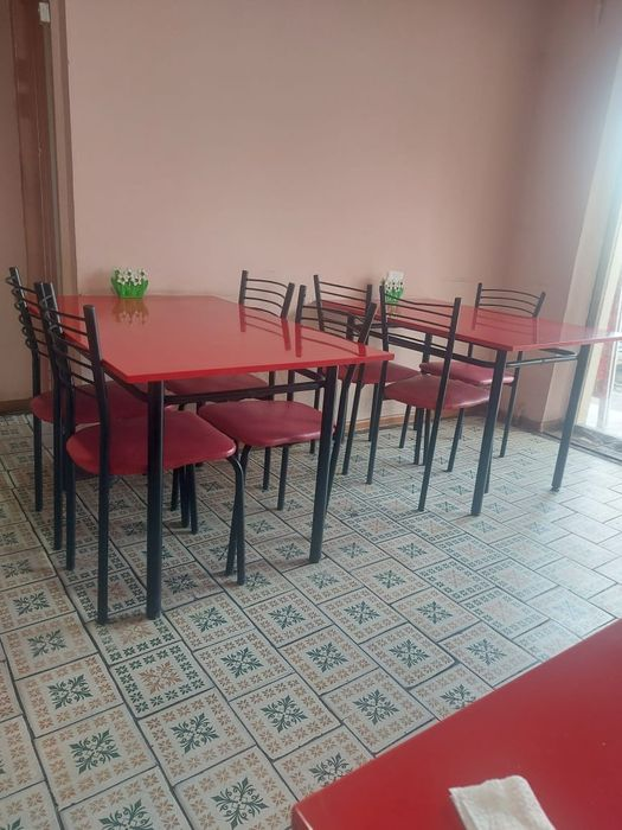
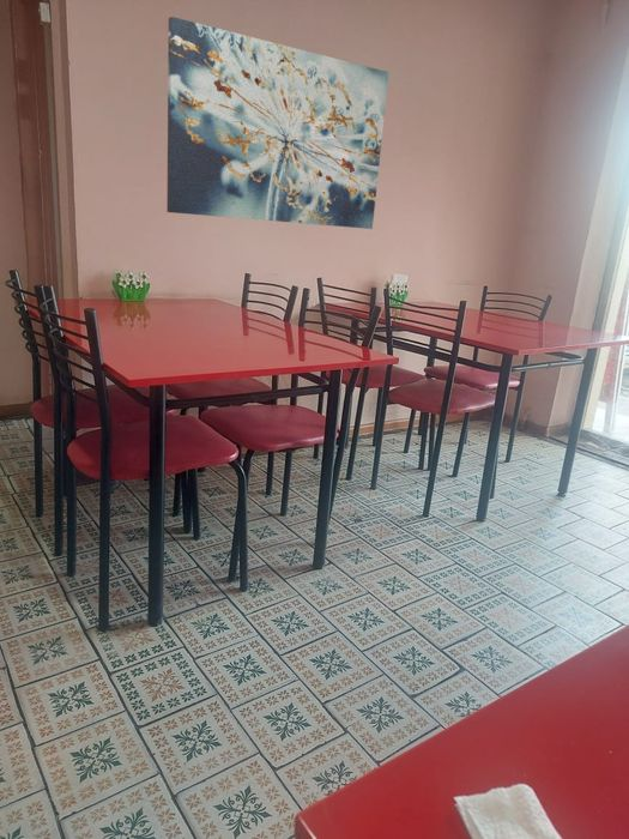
+ wall art (284, 138)
